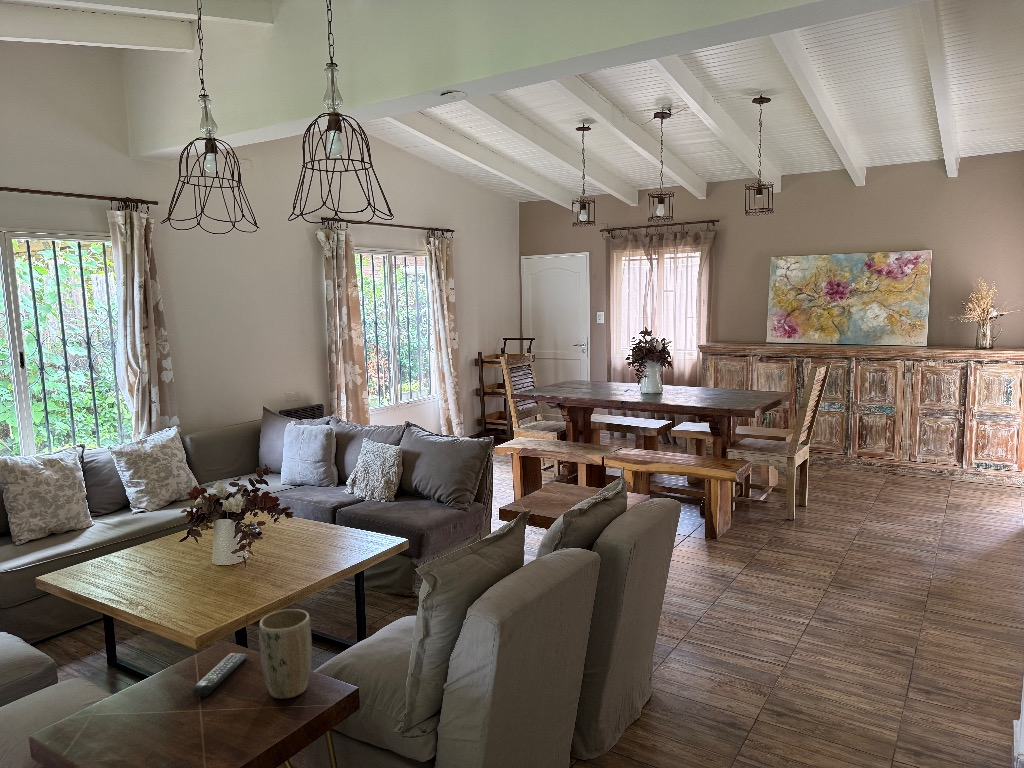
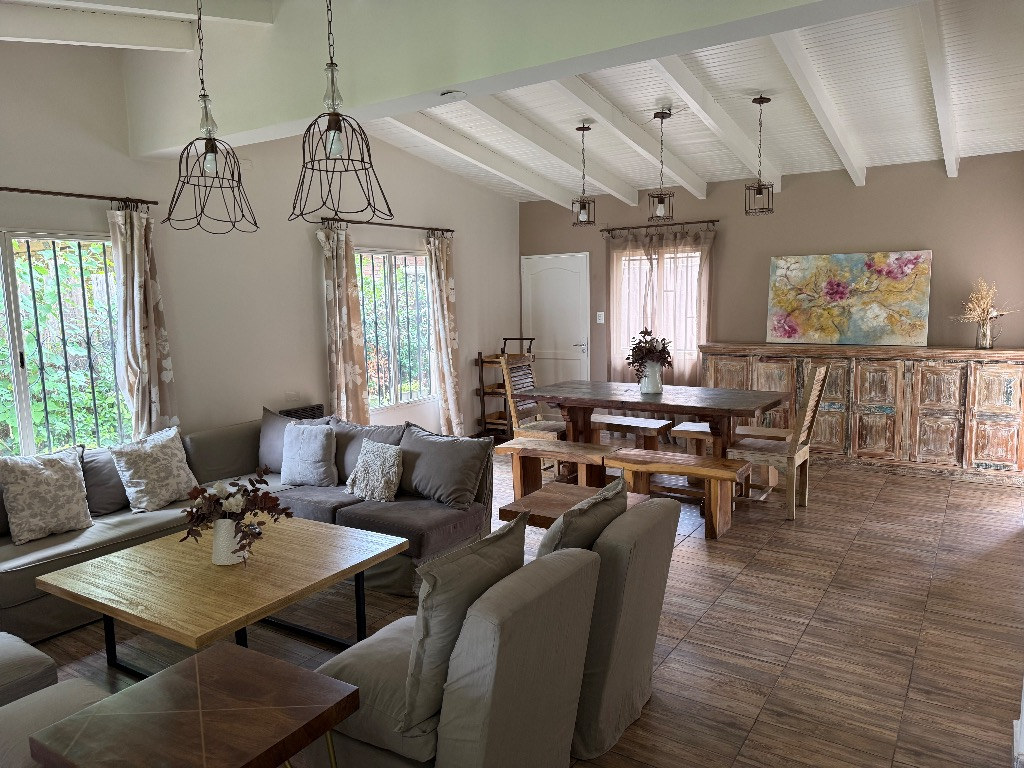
- plant pot (286, 654)
- remote control (222, 672)
